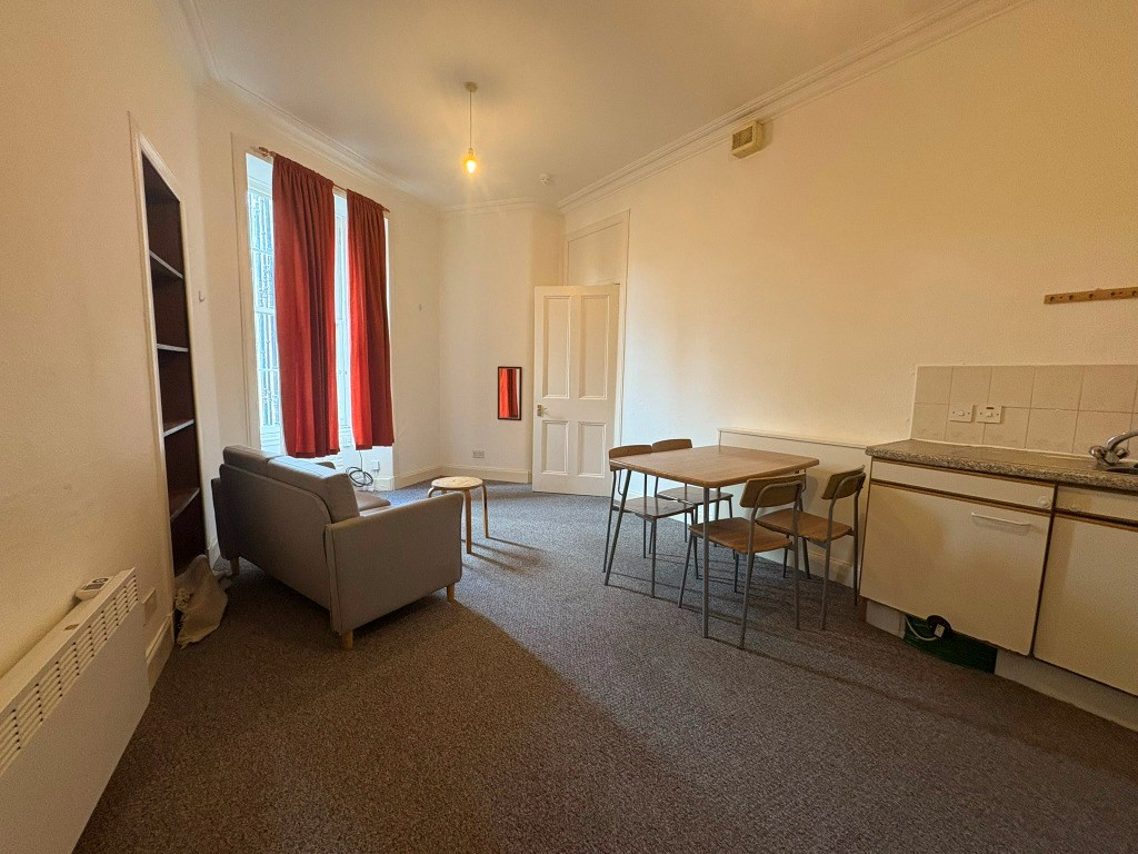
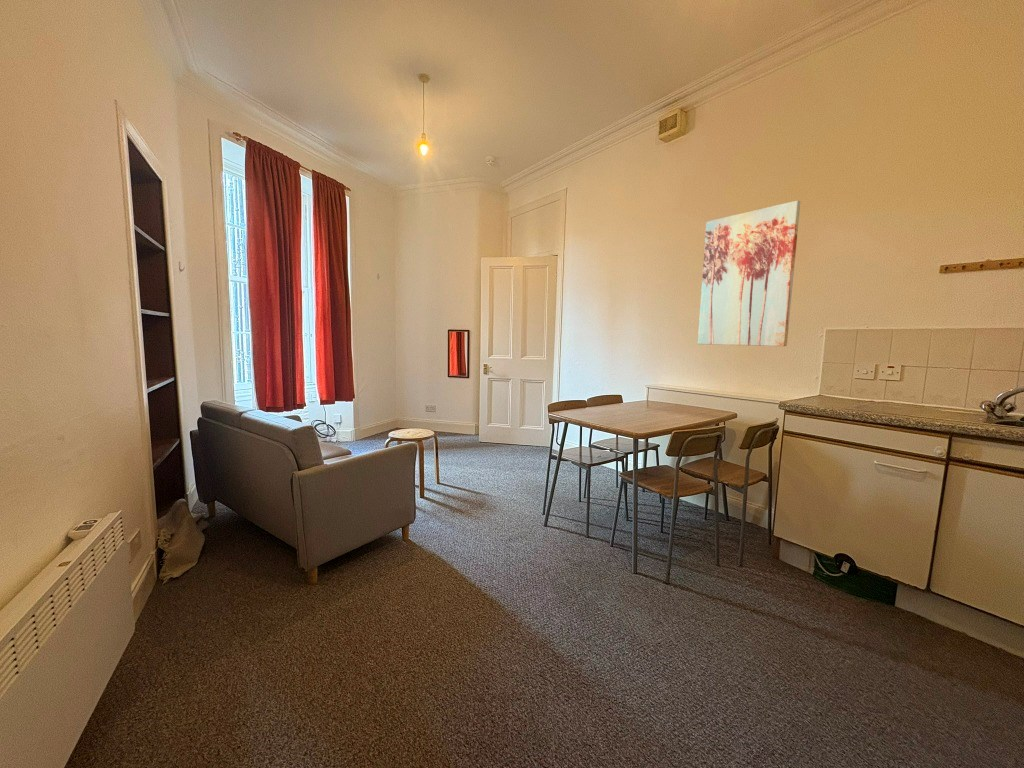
+ wall art (743, 279)
